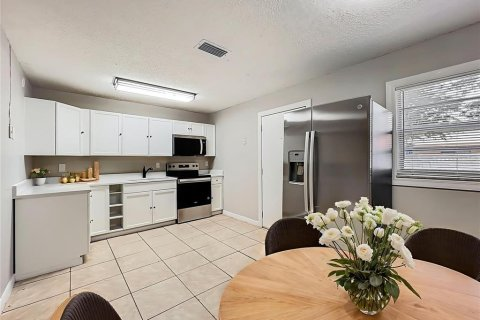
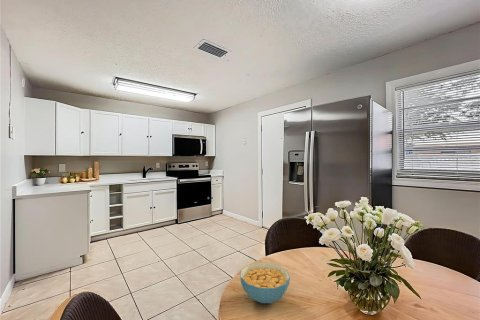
+ cereal bowl (264, 285)
